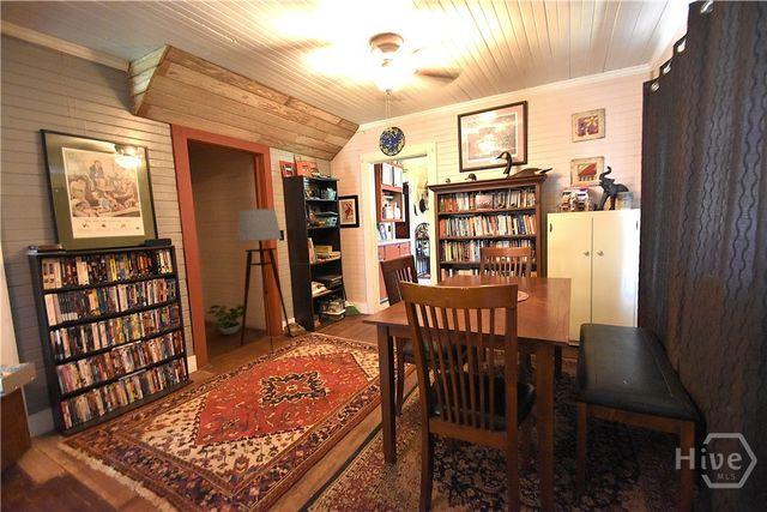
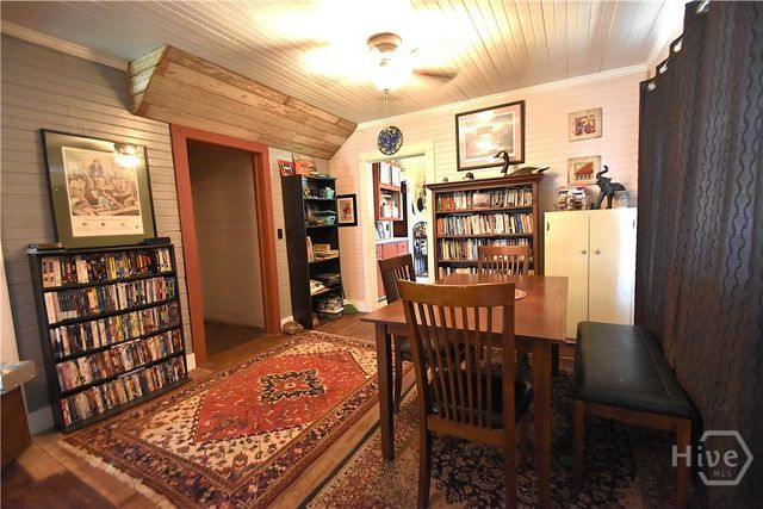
- floor lamp (262, 278)
- potted plant (227, 318)
